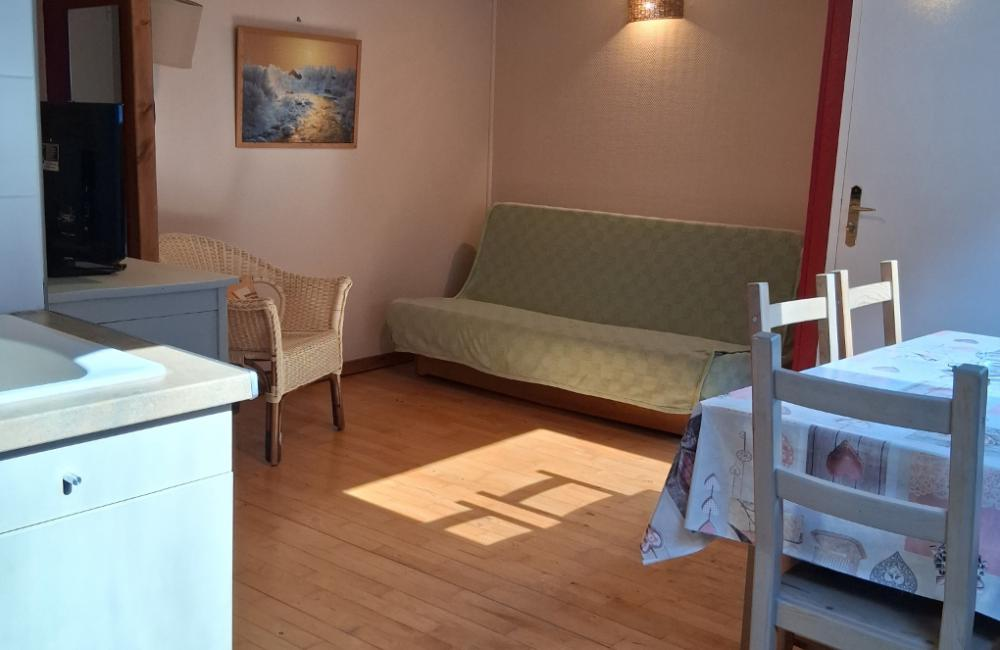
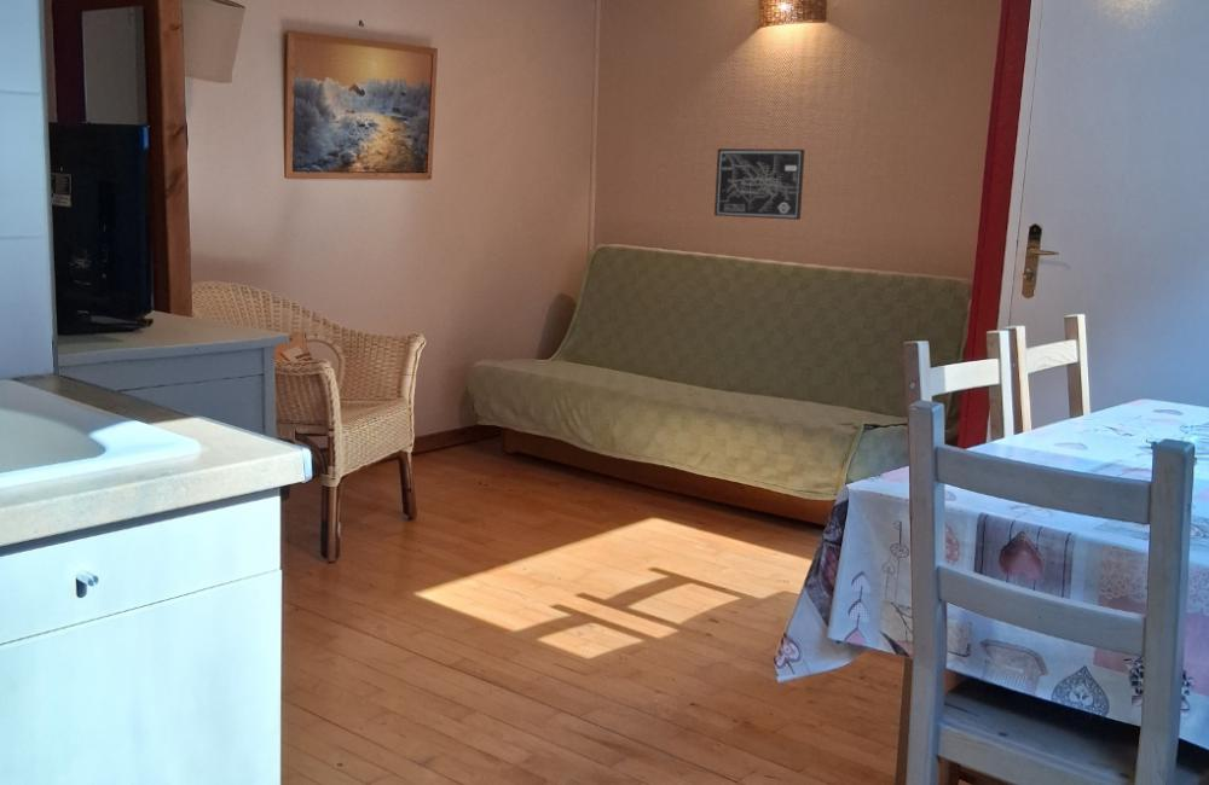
+ wall art (758, 182)
